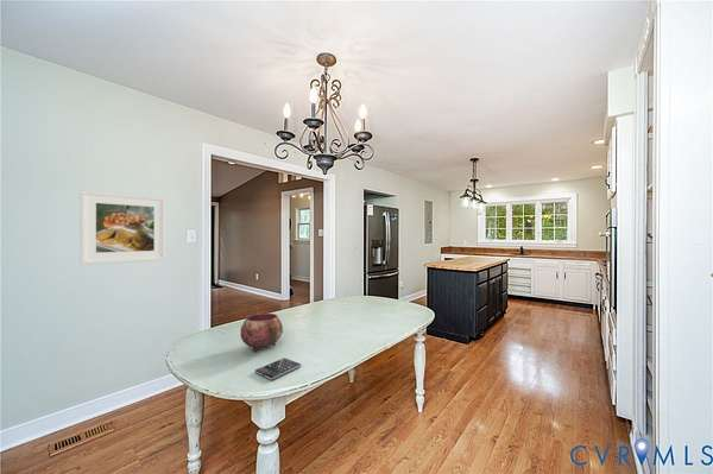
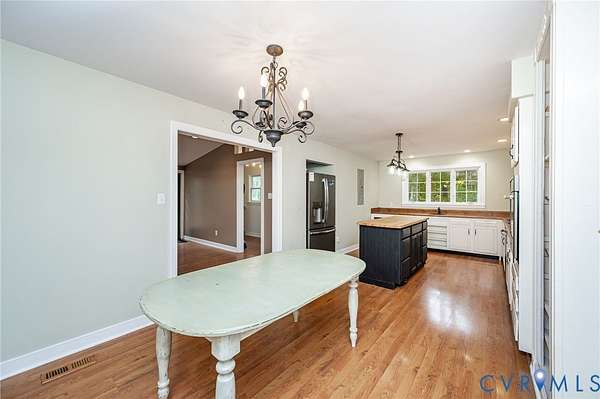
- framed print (126, 228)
- bowl (261, 331)
- smartphone (278, 368)
